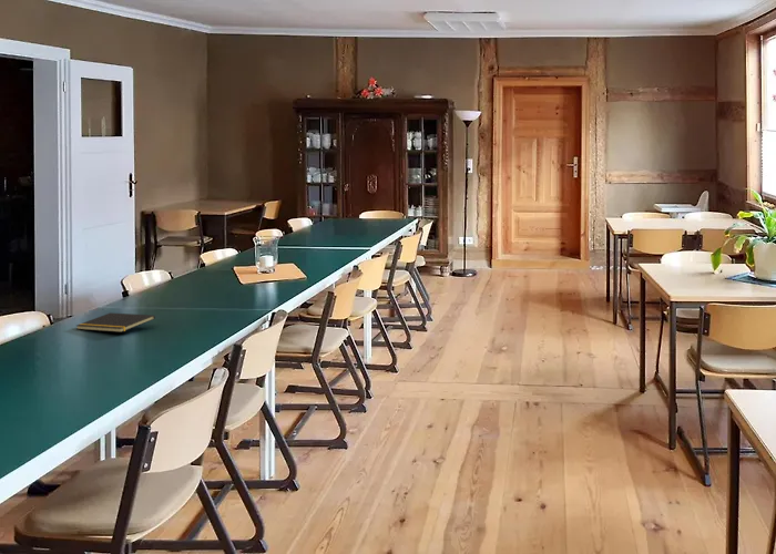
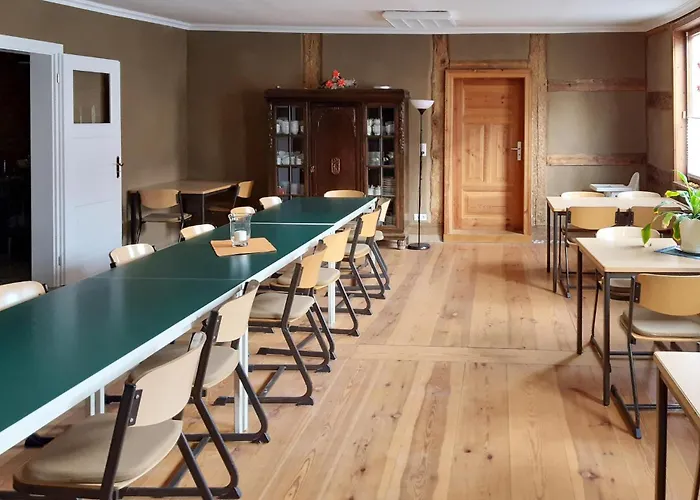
- notepad (115, 321)
